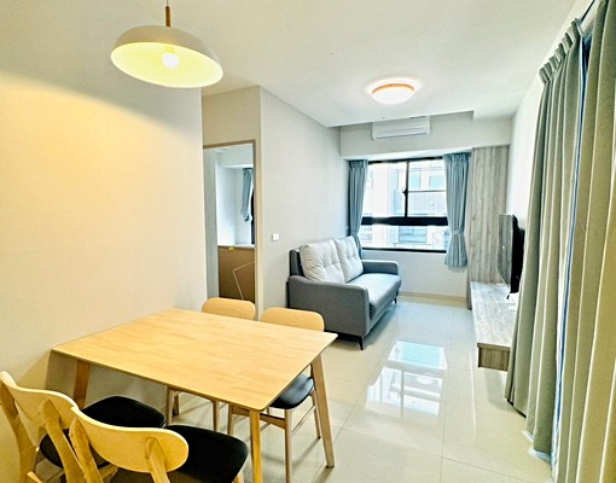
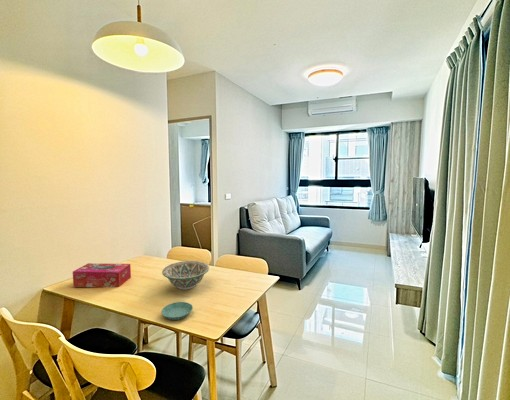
+ tissue box (103, 274)
+ saucer (177, 311)
+ decorative bowl (186, 277)
